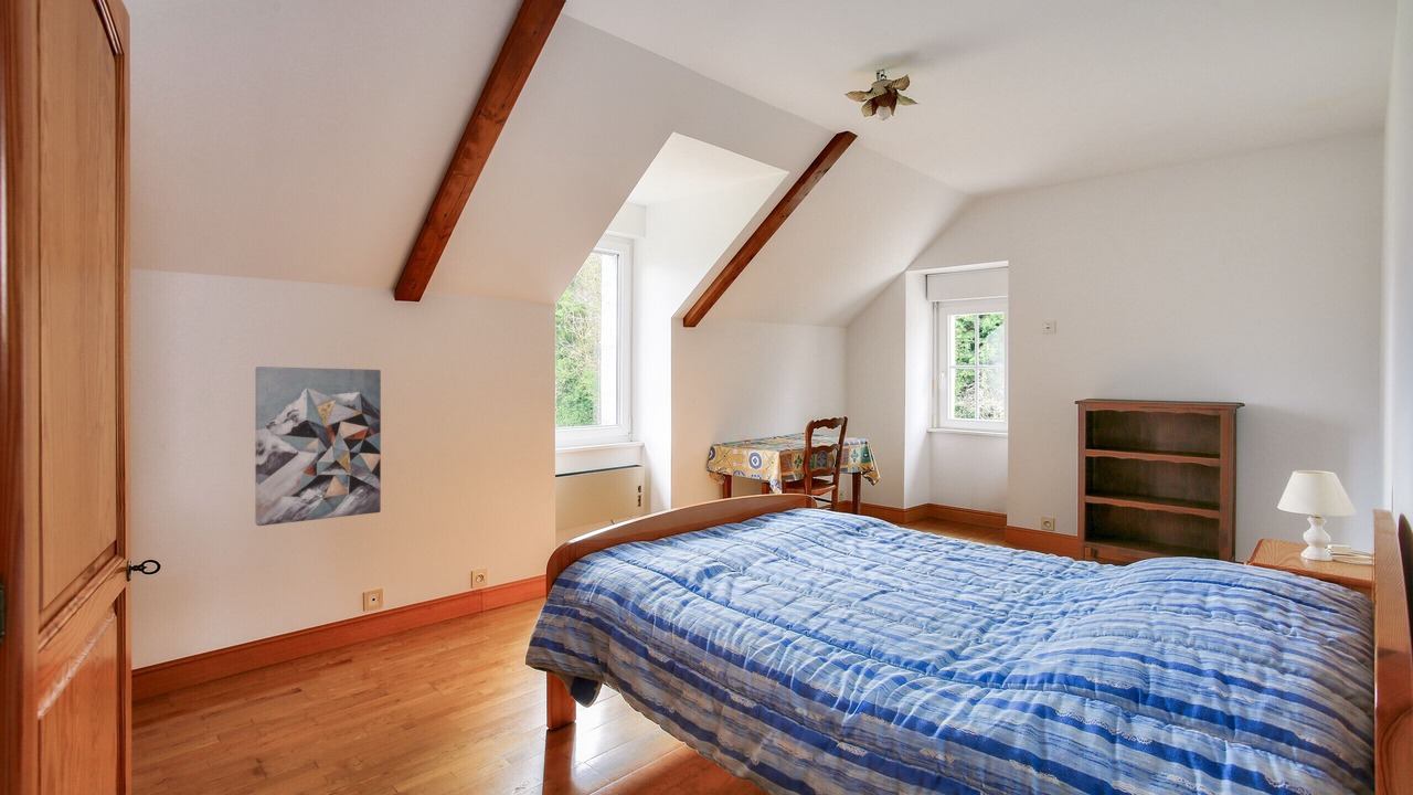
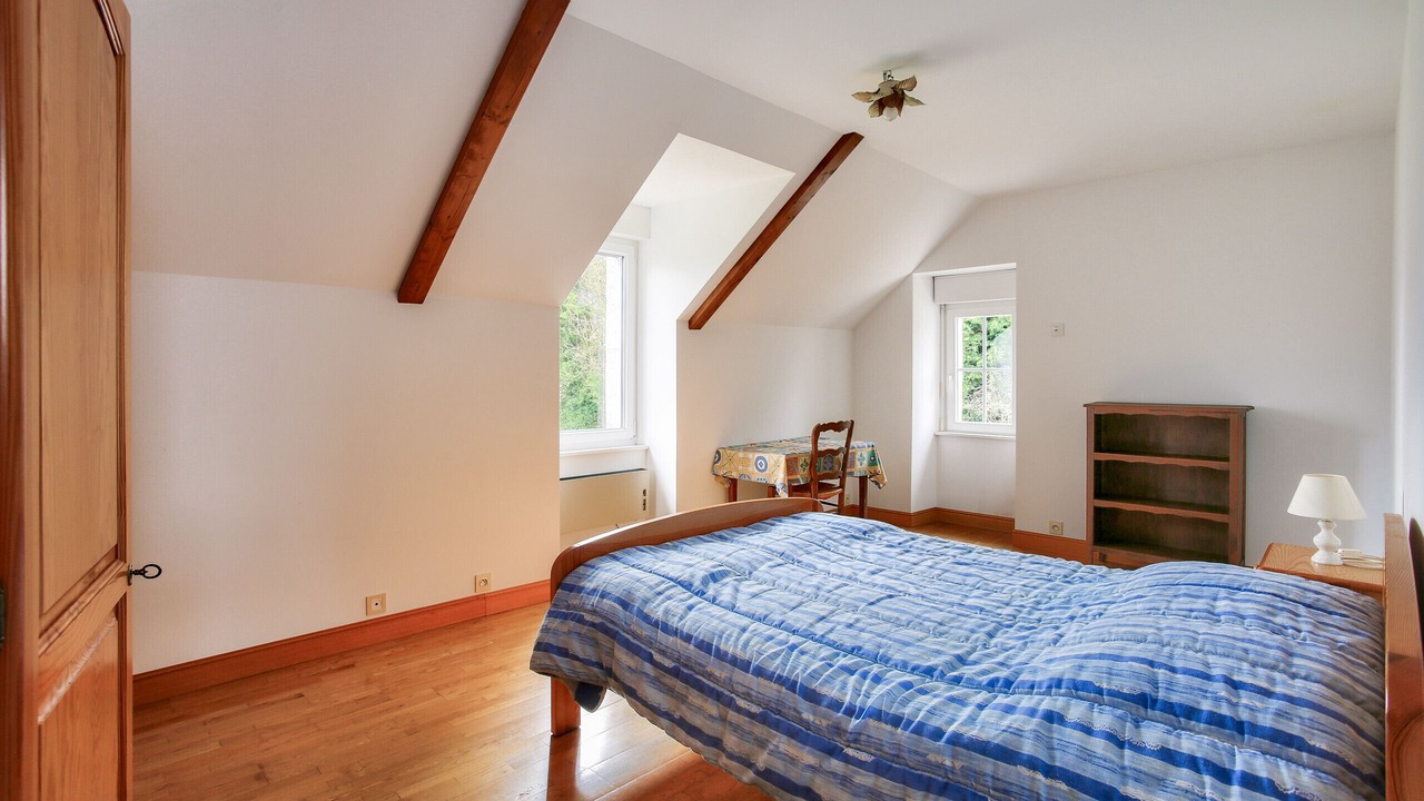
- wall art (320, 443)
